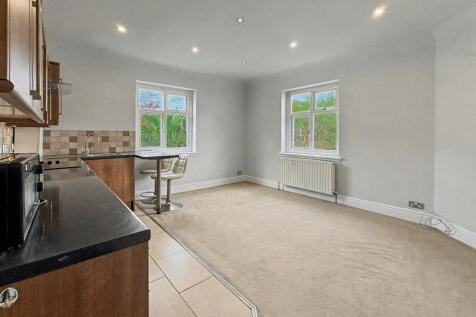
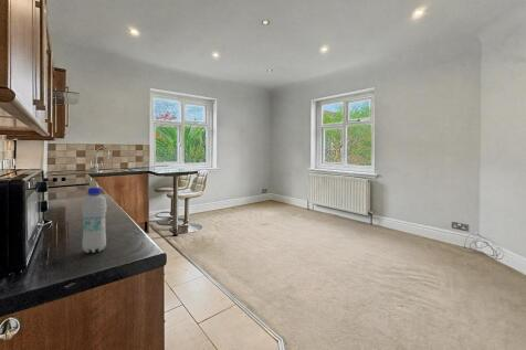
+ bottle (94, 219)
